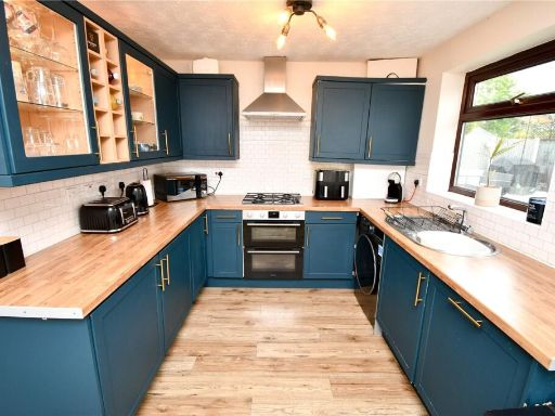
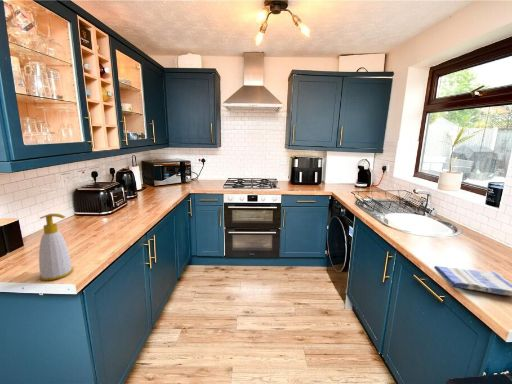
+ soap bottle (53, 244)
+ dish towel (475, 278)
